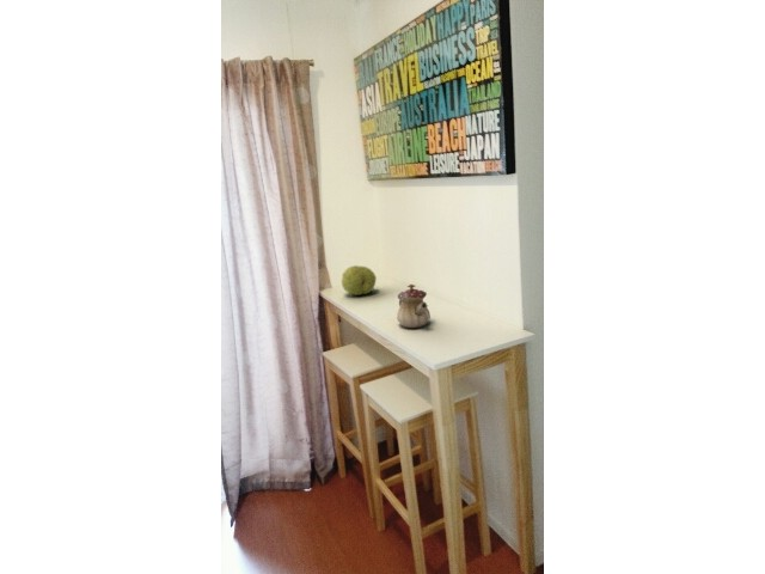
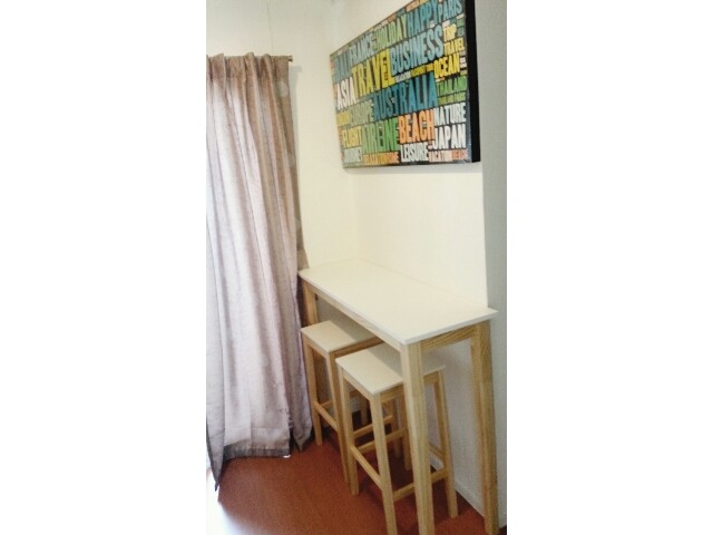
- fruit (359, 280)
- teapot (411, 303)
